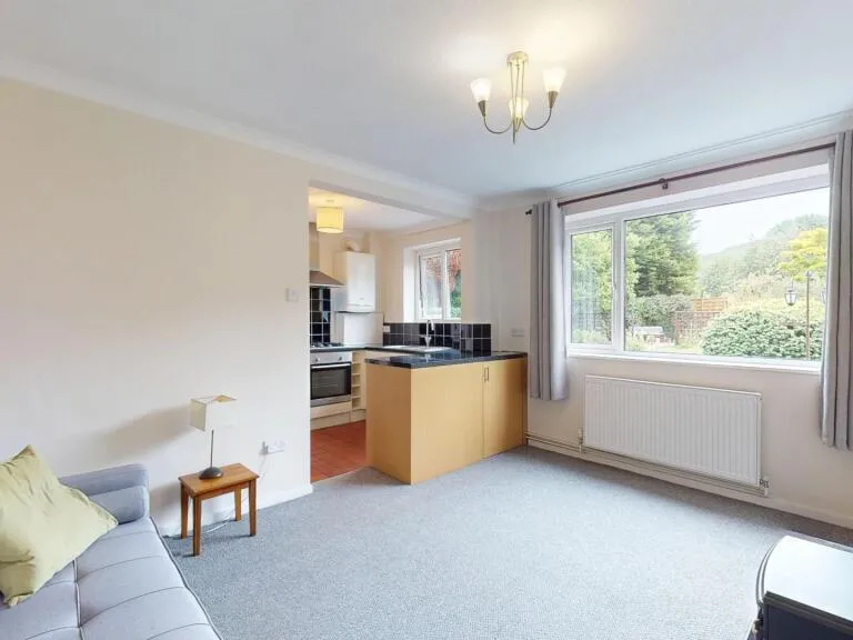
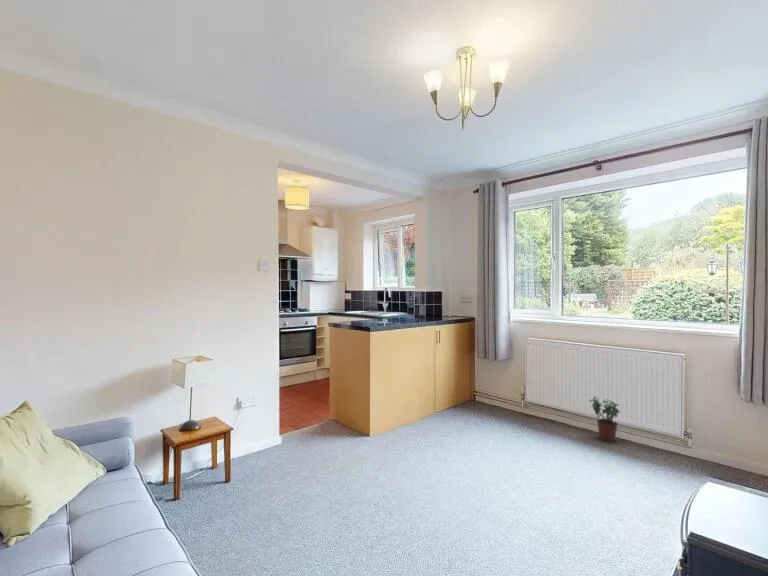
+ potted plant (606, 417)
